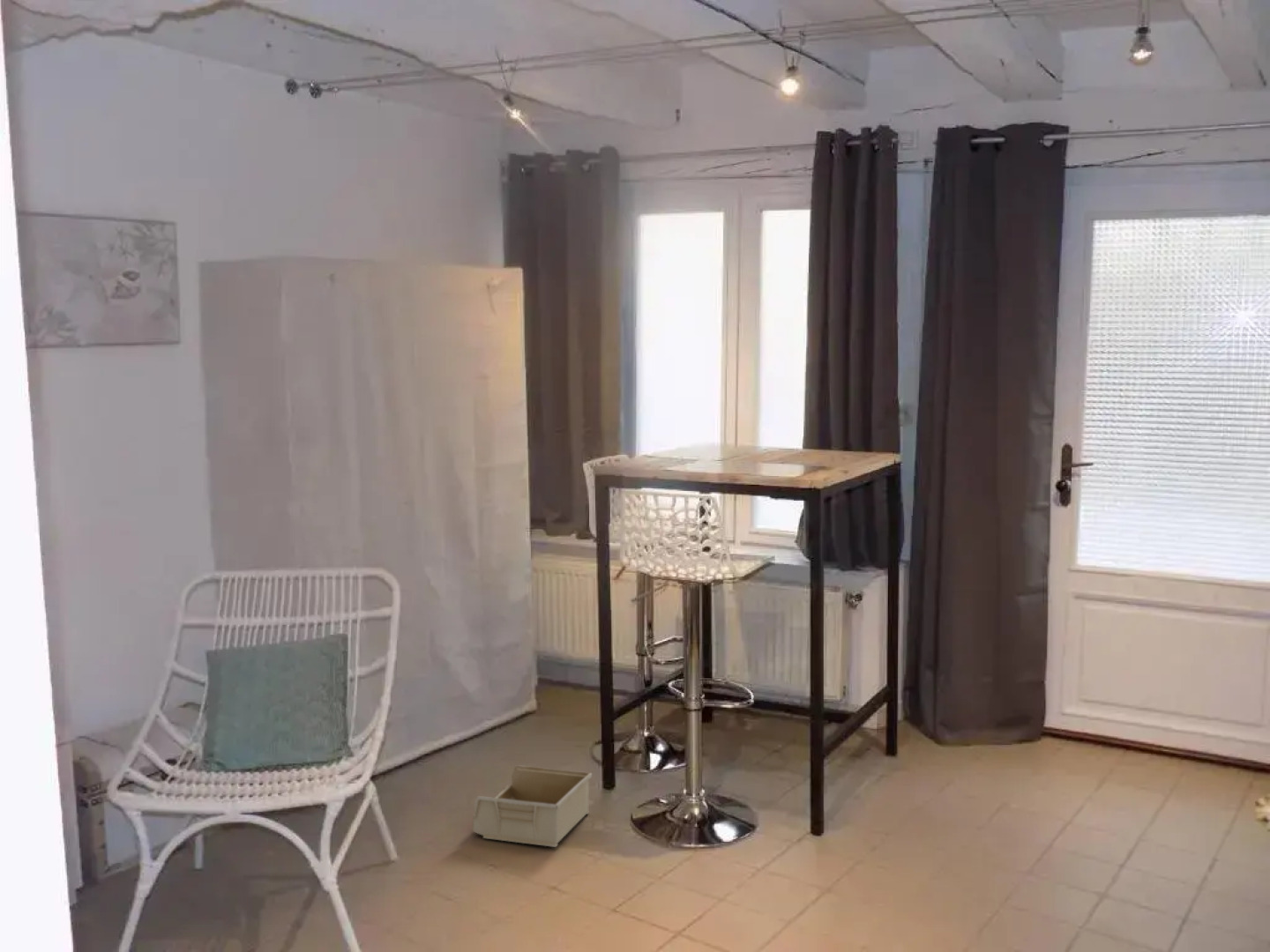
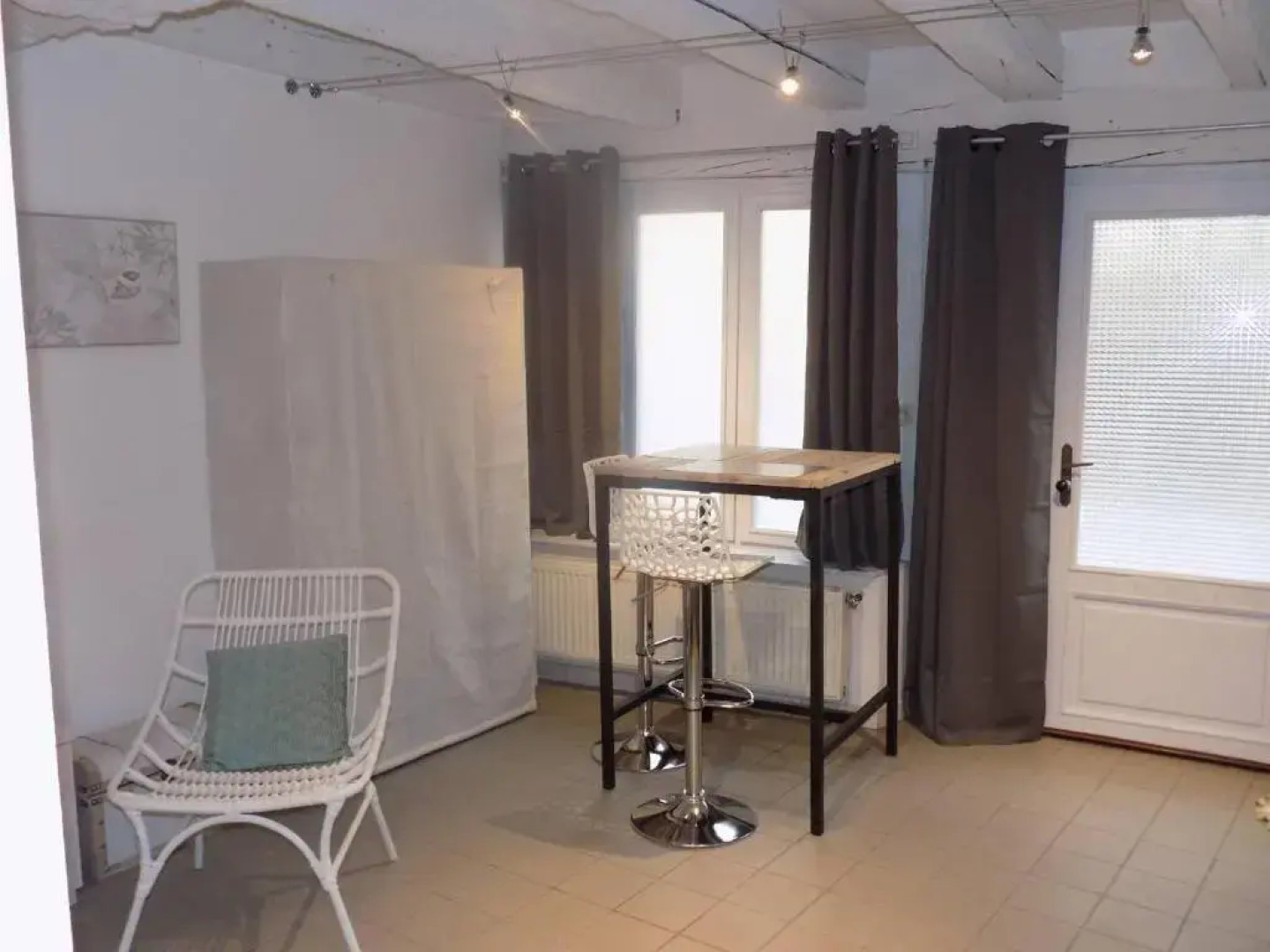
- storage bin (533, 804)
